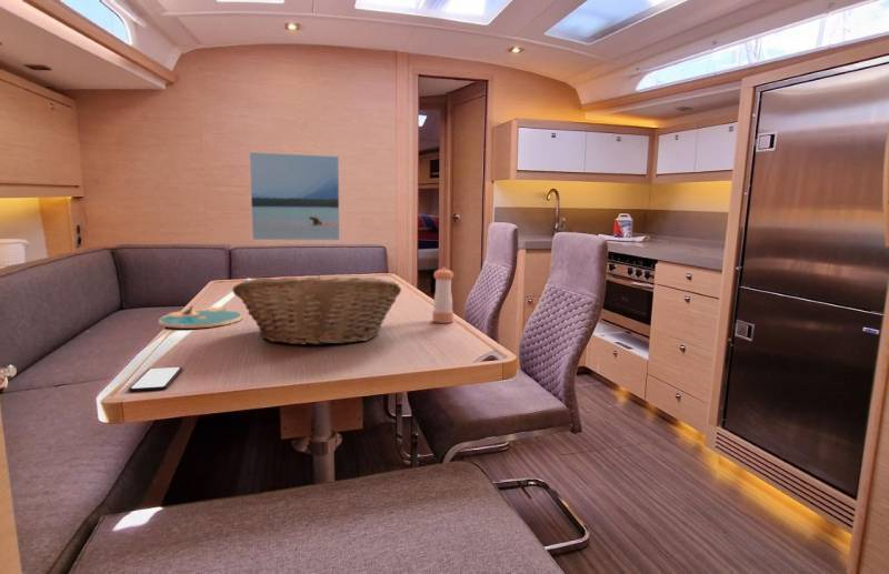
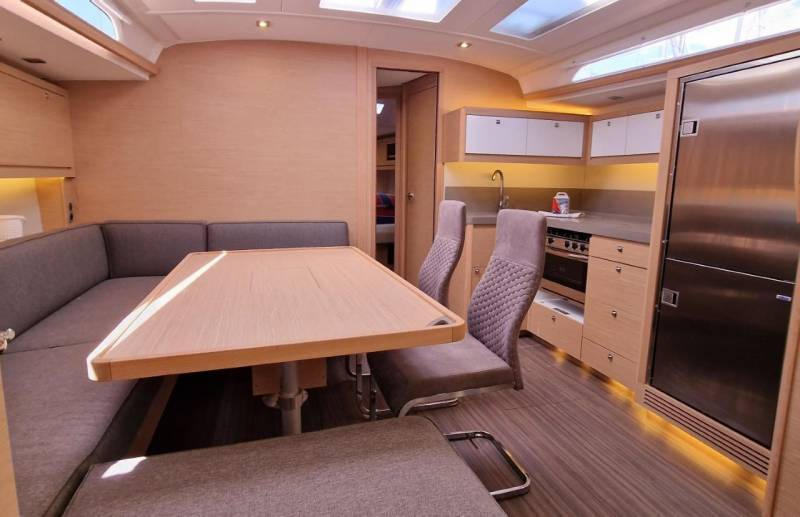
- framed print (296, 198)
- fruit basket (319, 303)
- plate (201, 313)
- smartphone (157, 377)
- pepper shaker (442, 294)
